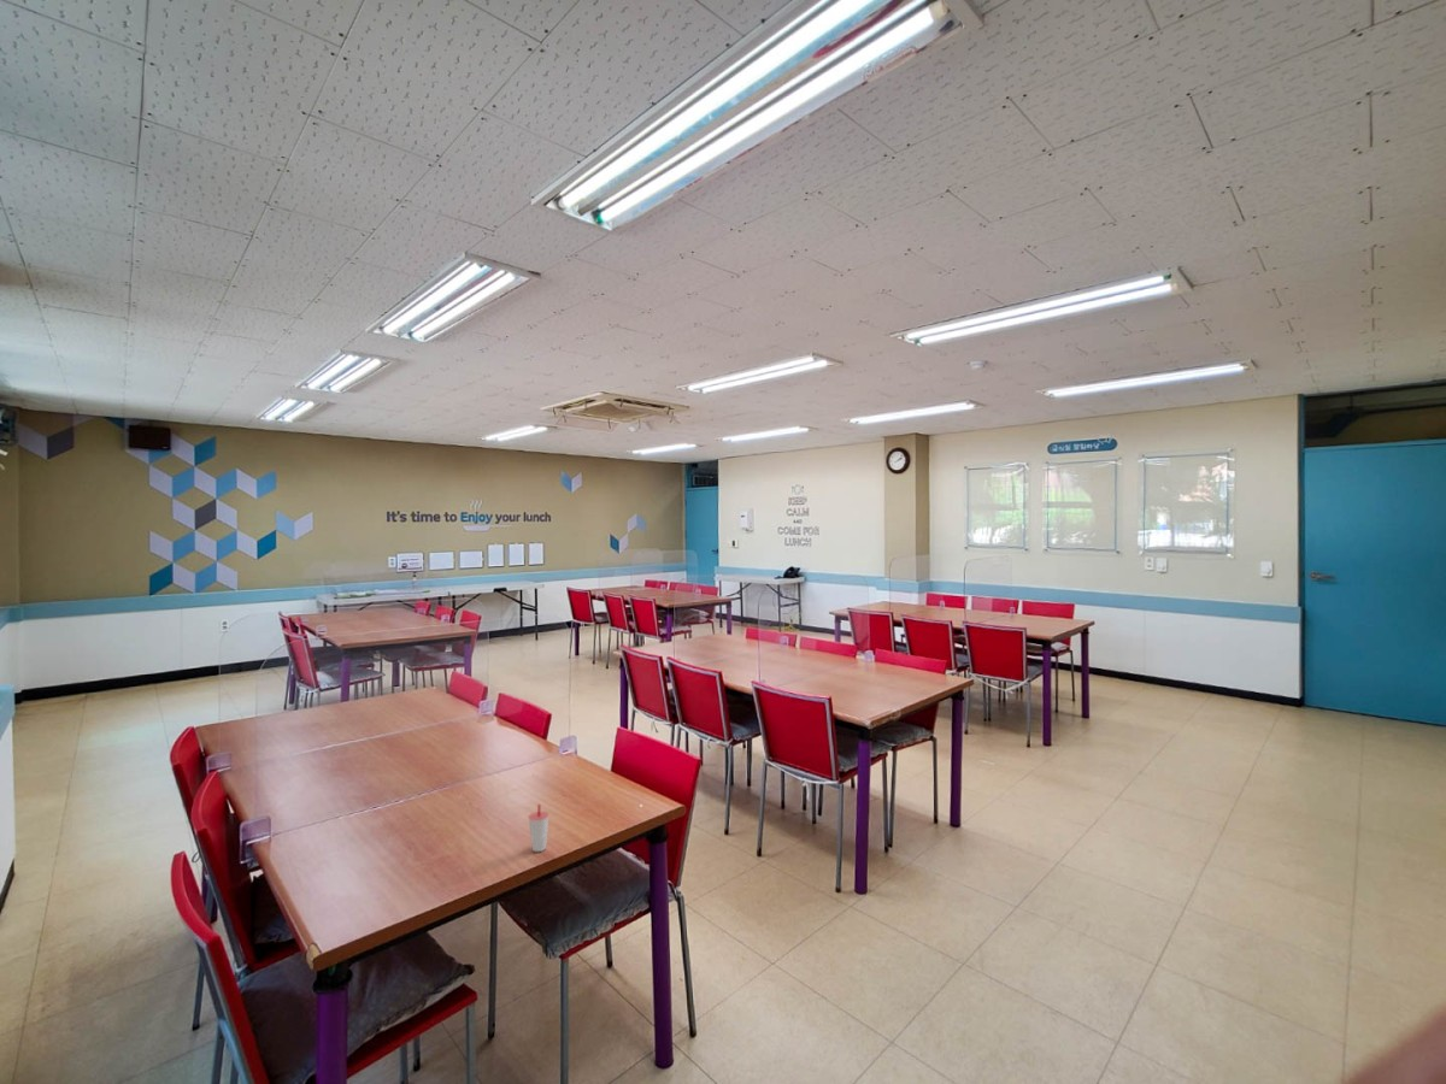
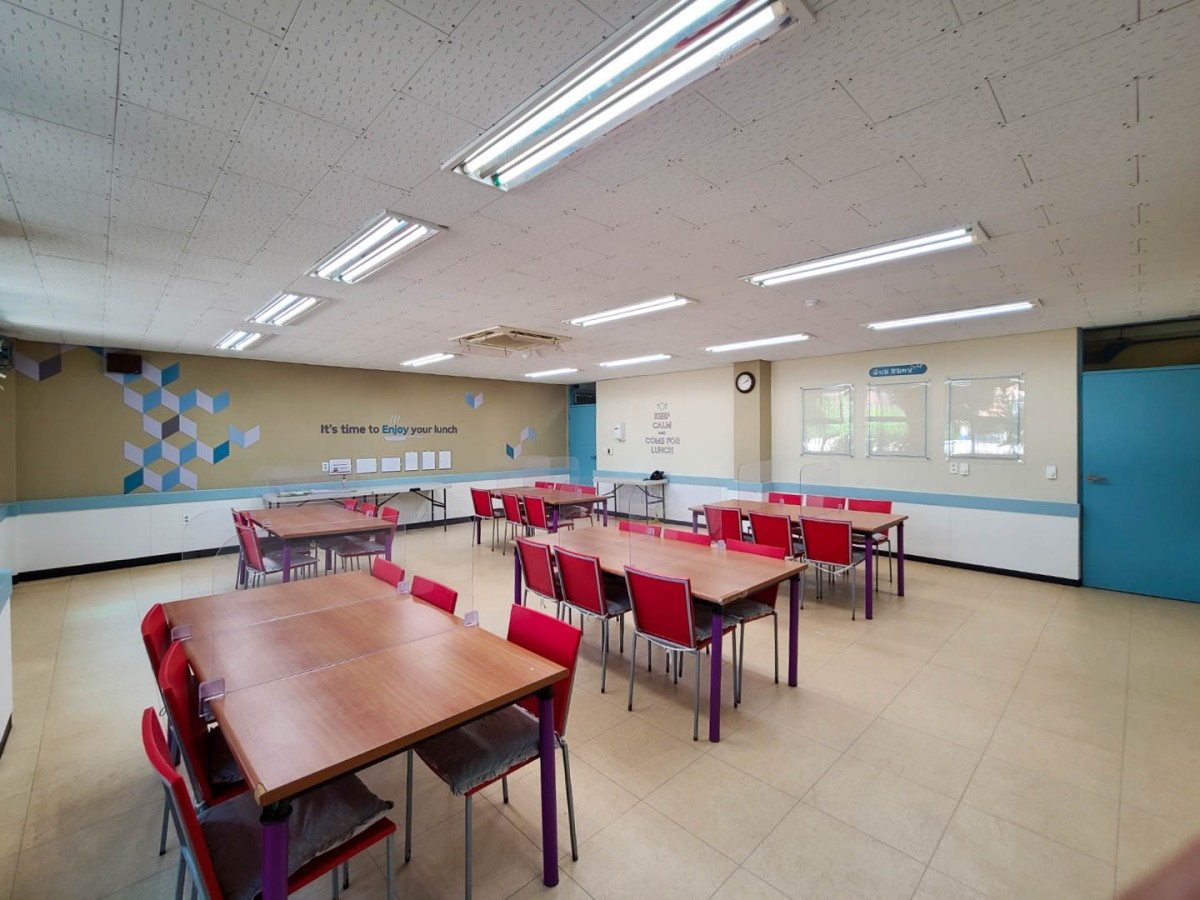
- cup (539, 826)
